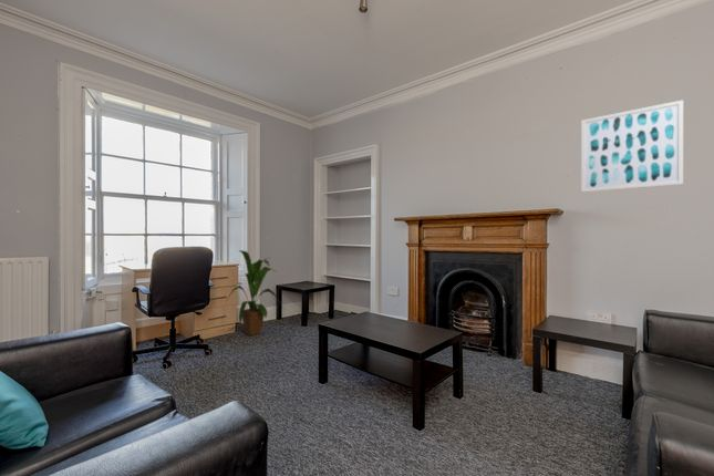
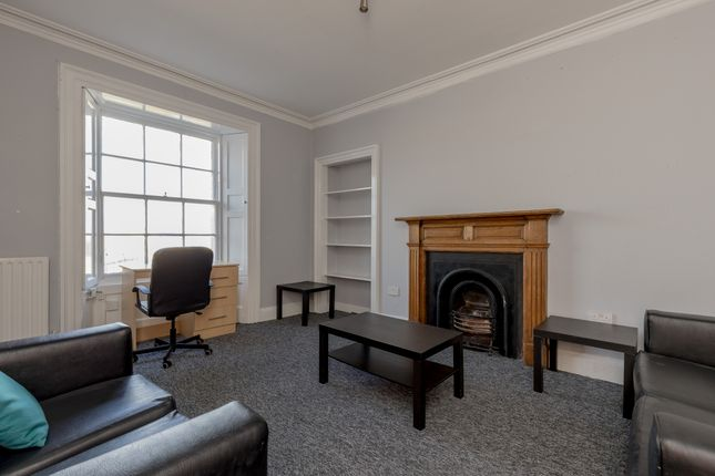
- house plant (258, 290)
- wall art (628, 149)
